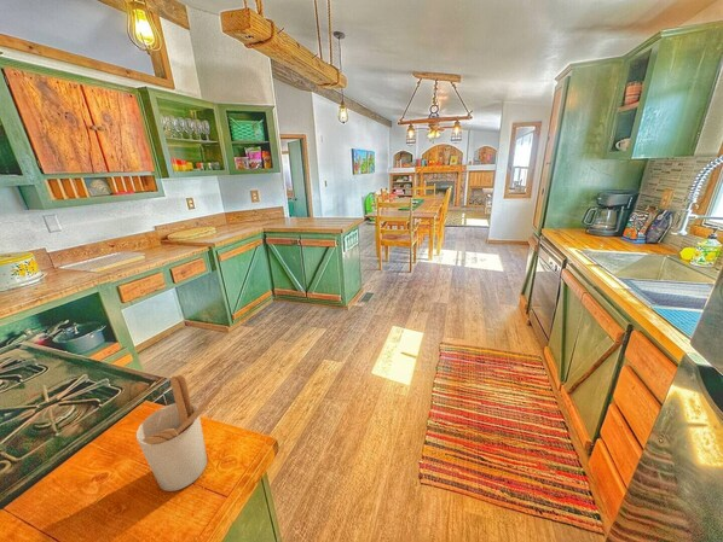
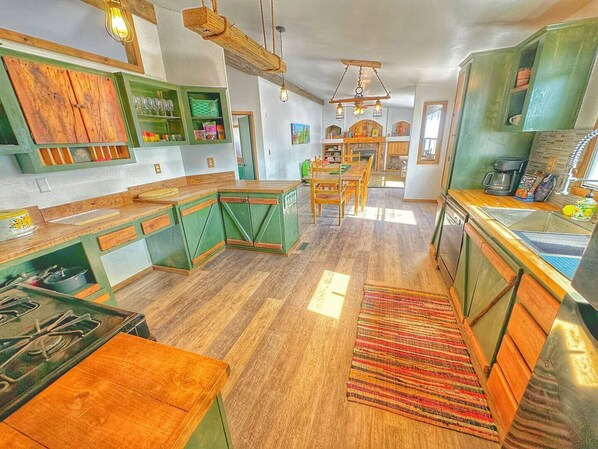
- utensil holder (186, 432)
